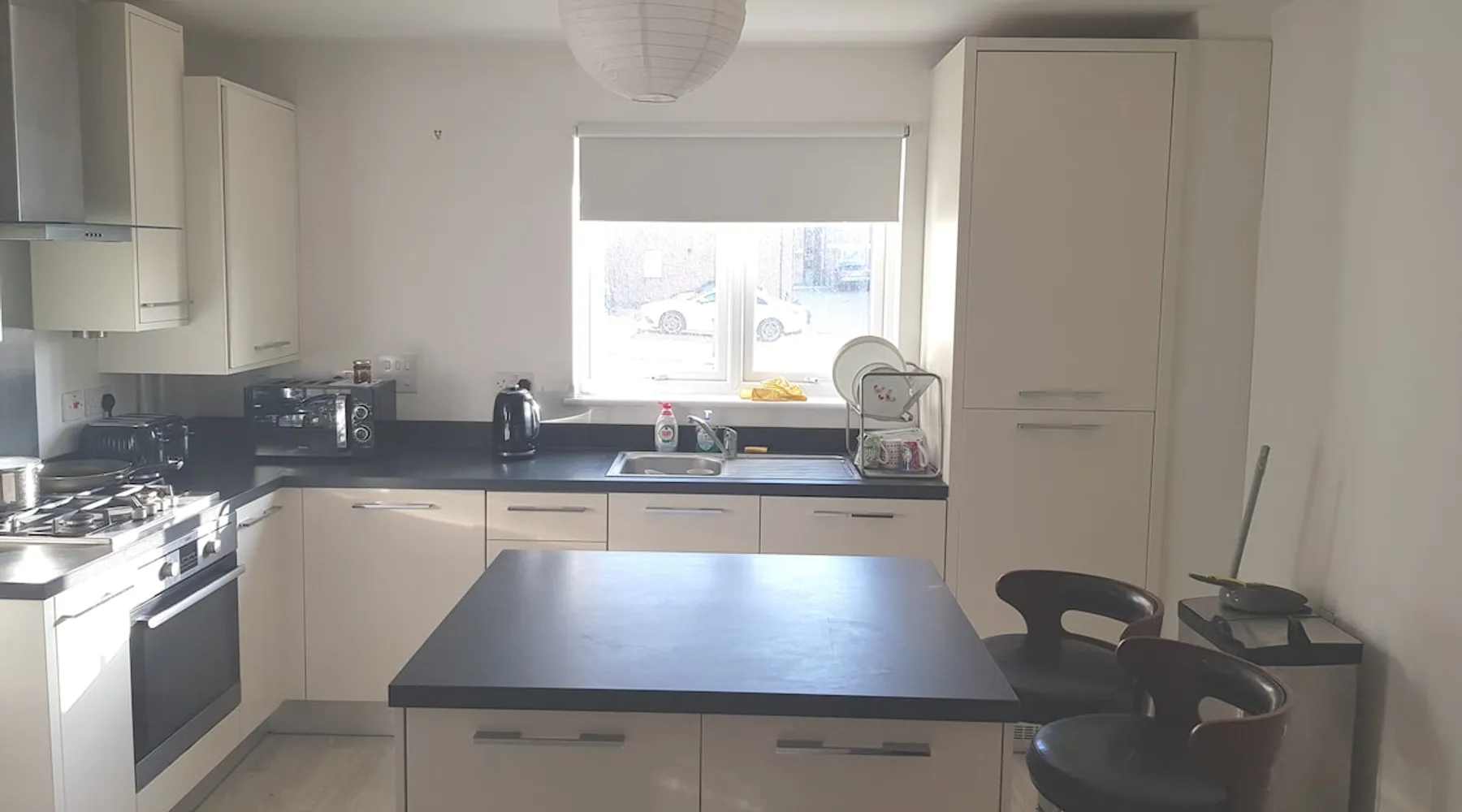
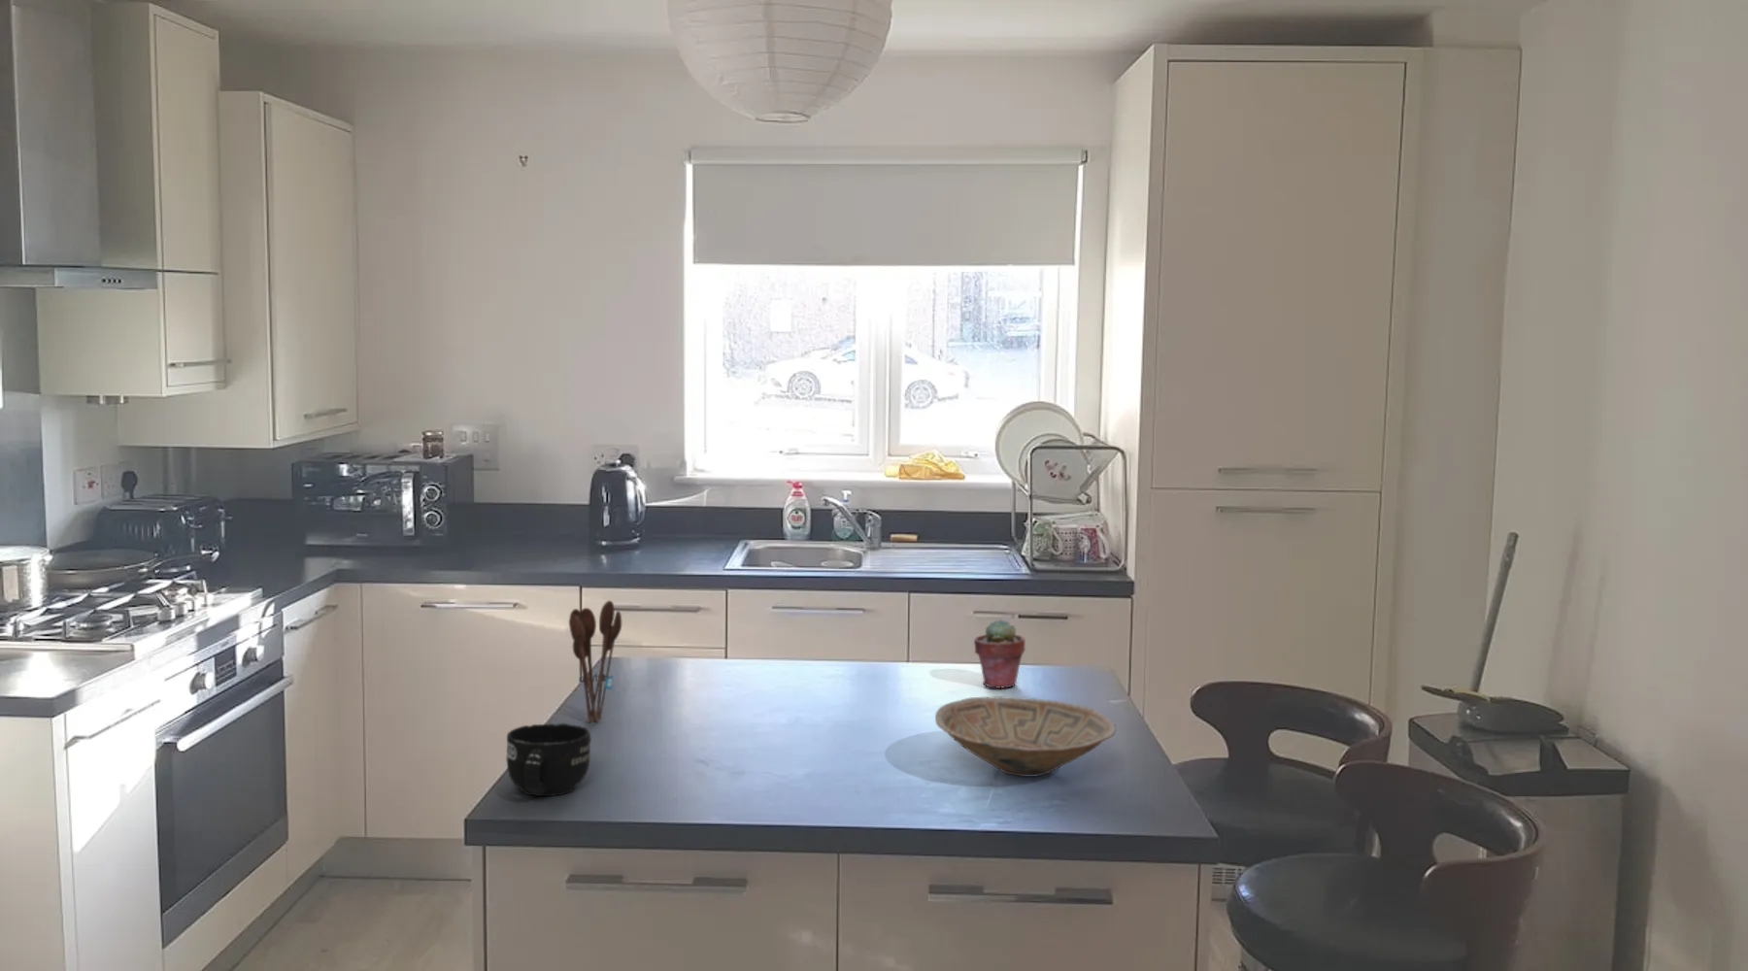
+ potted succulent (1000, 652)
+ utensil holder (591, 660)
+ mug (543, 763)
+ bowl (1023, 743)
